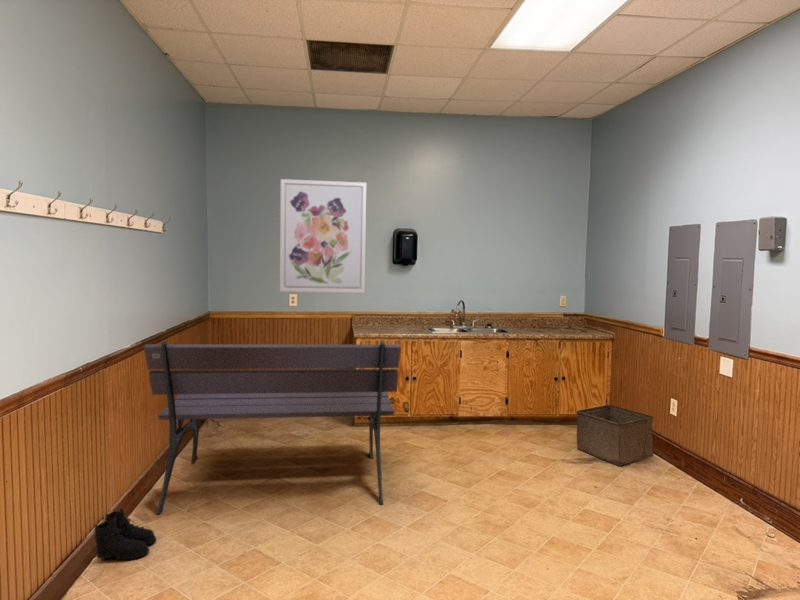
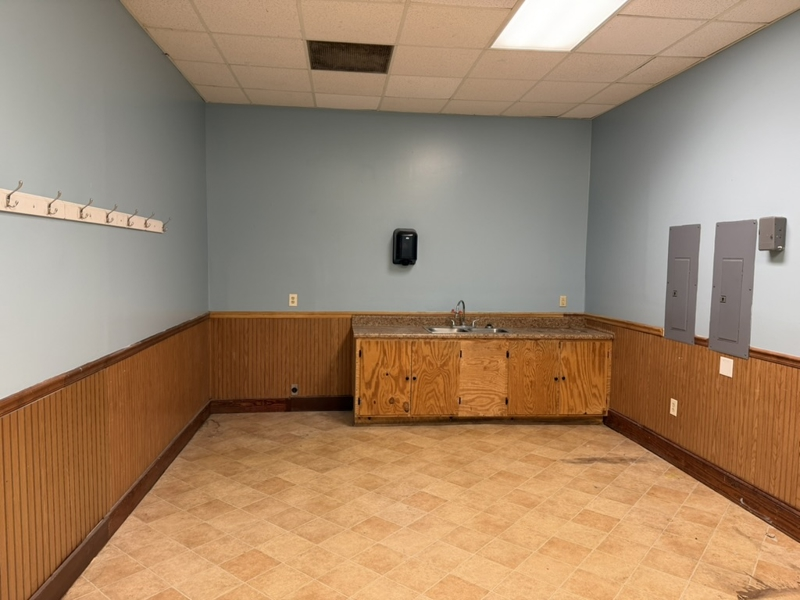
- wall art (323, 237)
- storage bin (614, 433)
- boots (125, 531)
- bench (280, 406)
